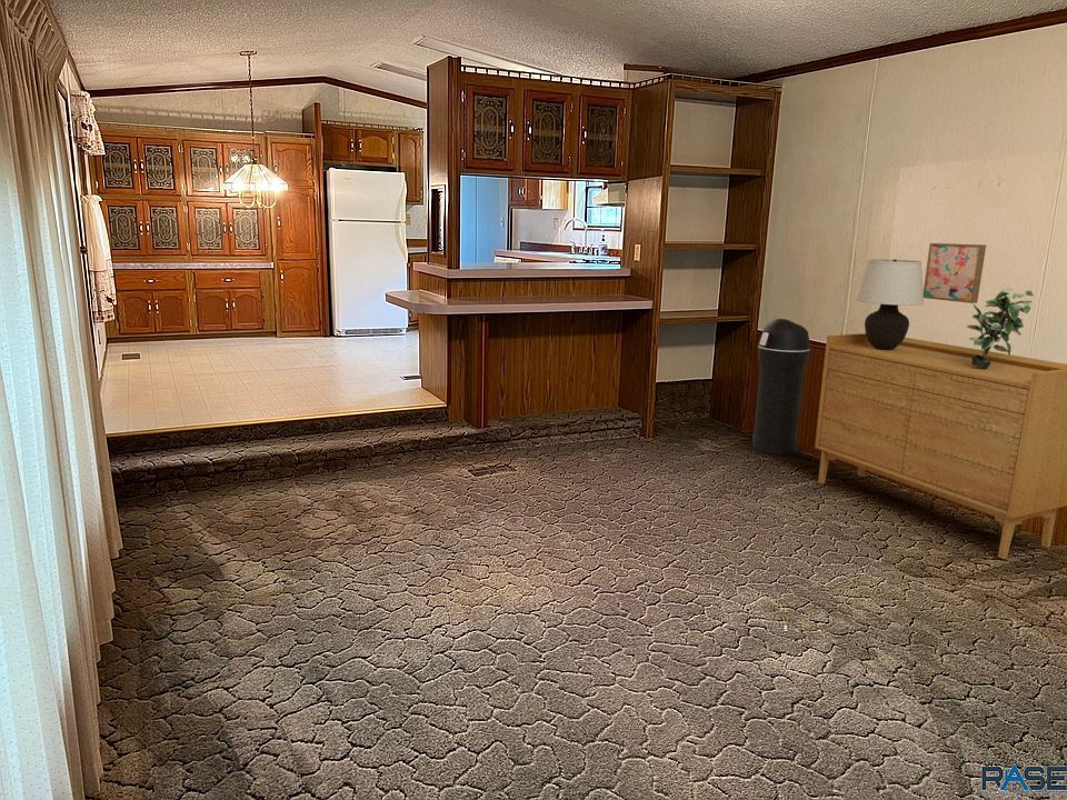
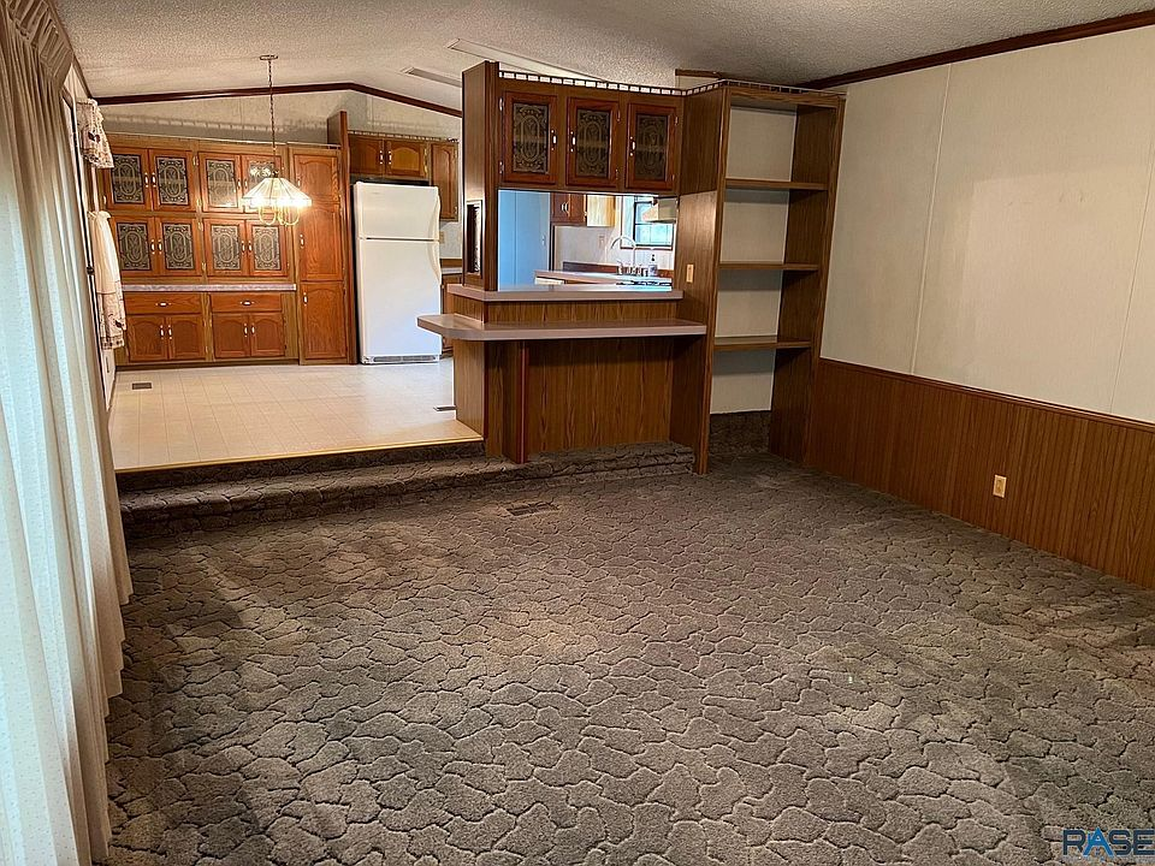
- trash can (778, 384)
- potted plant (998, 328)
- sideboard (933, 432)
- wall art (953, 272)
- table lamp (889, 303)
